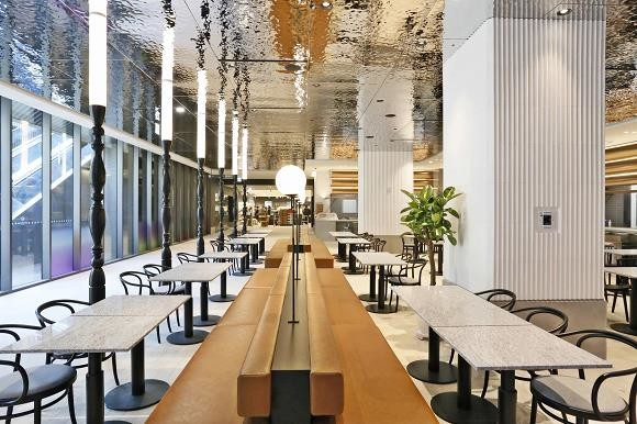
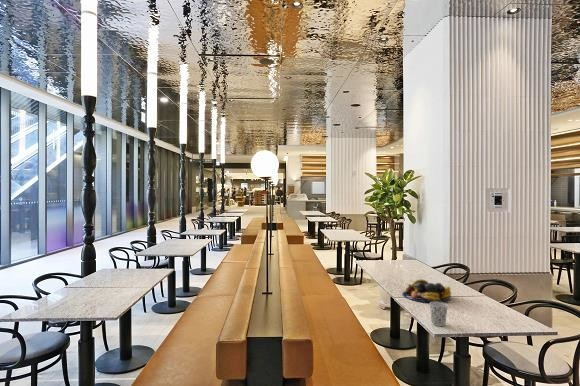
+ cup (438, 314)
+ fruit bowl (425, 287)
